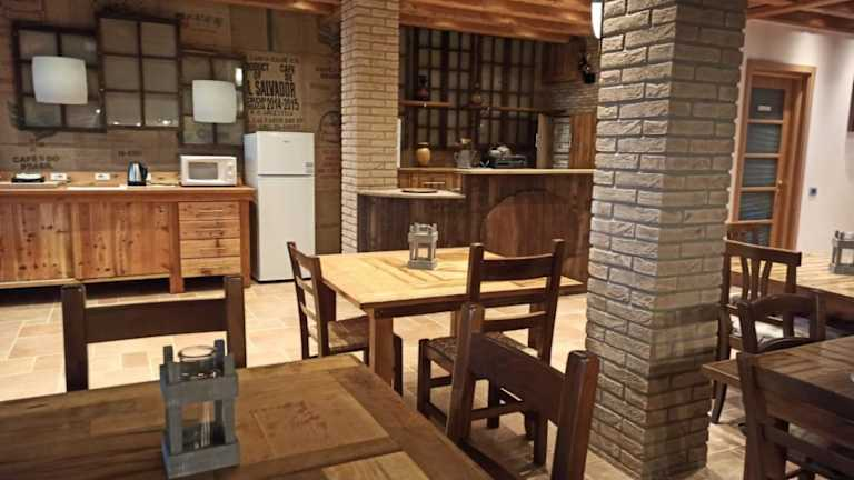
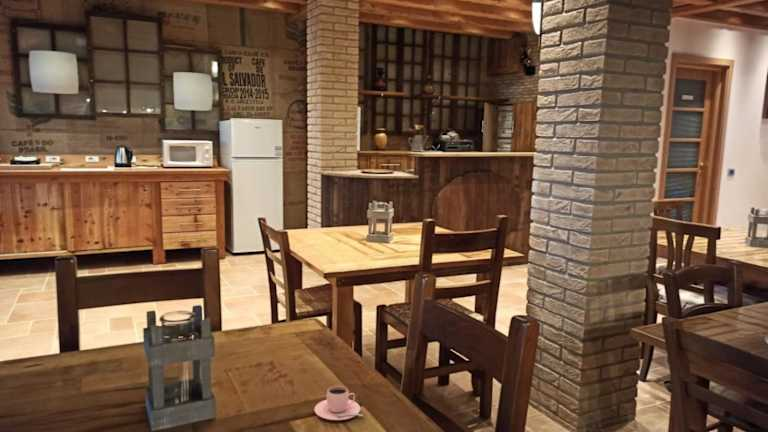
+ teacup (338, 386)
